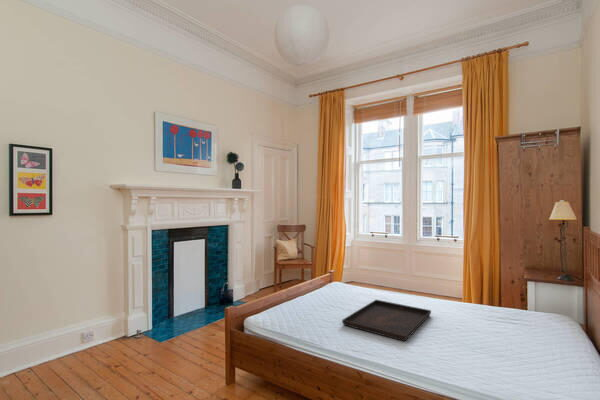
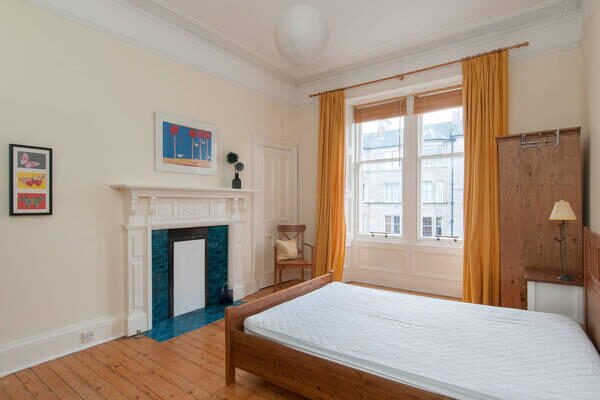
- serving tray (388, 317)
